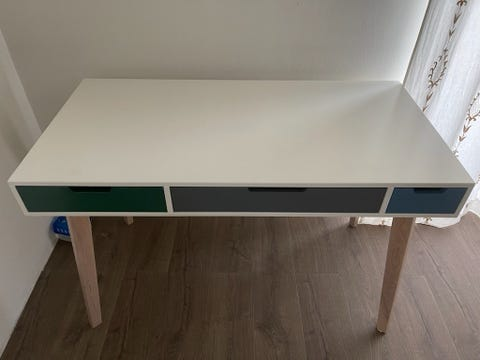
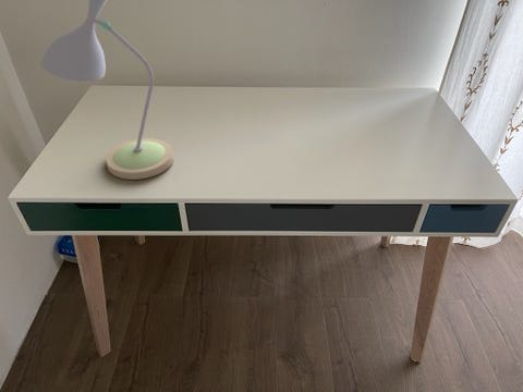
+ desk lamp (102, 76)
